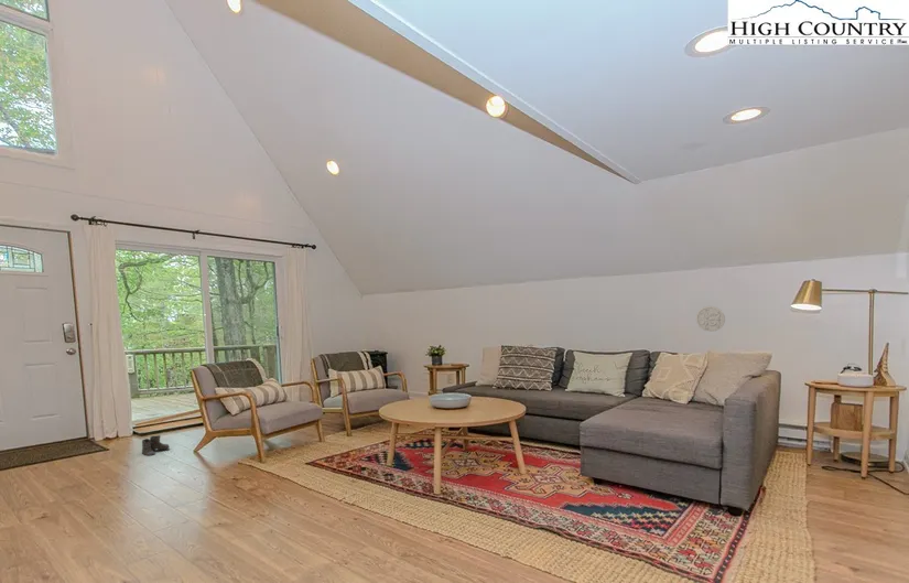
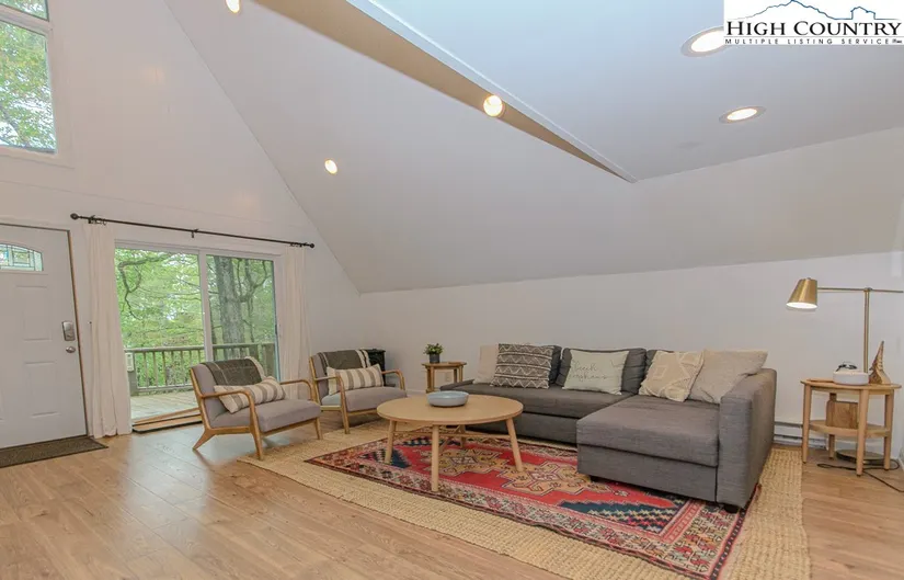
- decorative medallion (710, 319)
- boots (153, 445)
